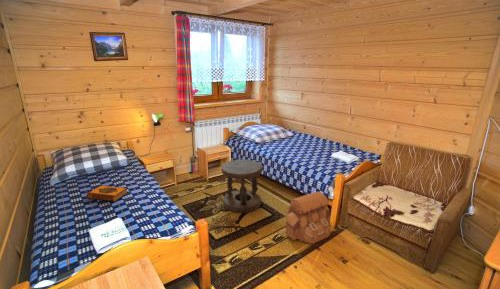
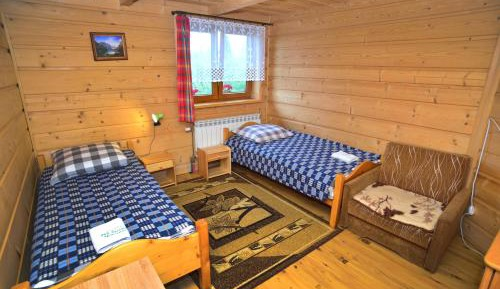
- backpack (308, 214)
- hardback book (107, 193)
- stool (241, 184)
